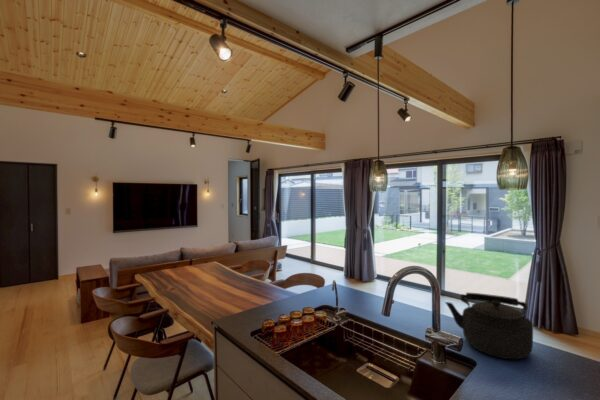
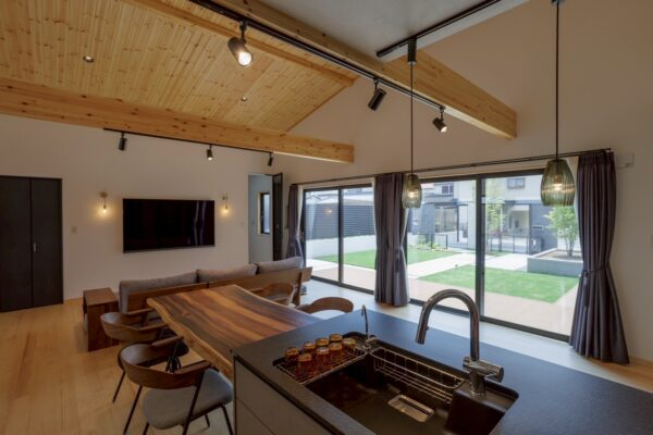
- kettle (493, 322)
